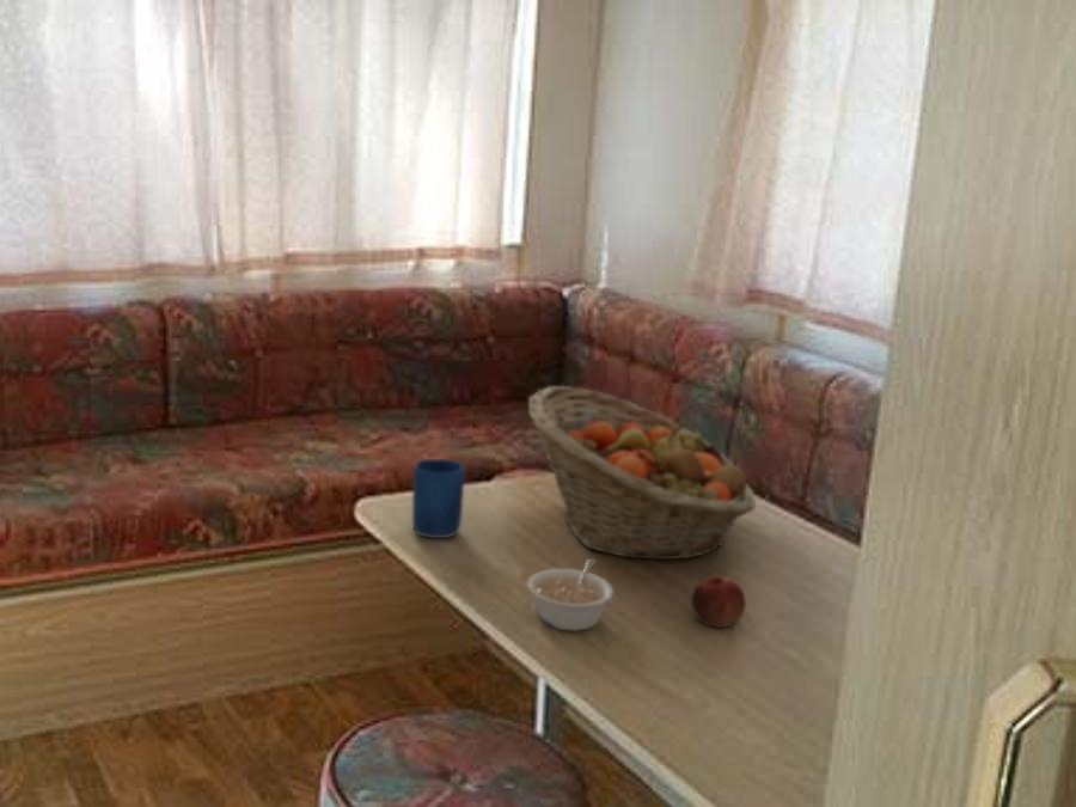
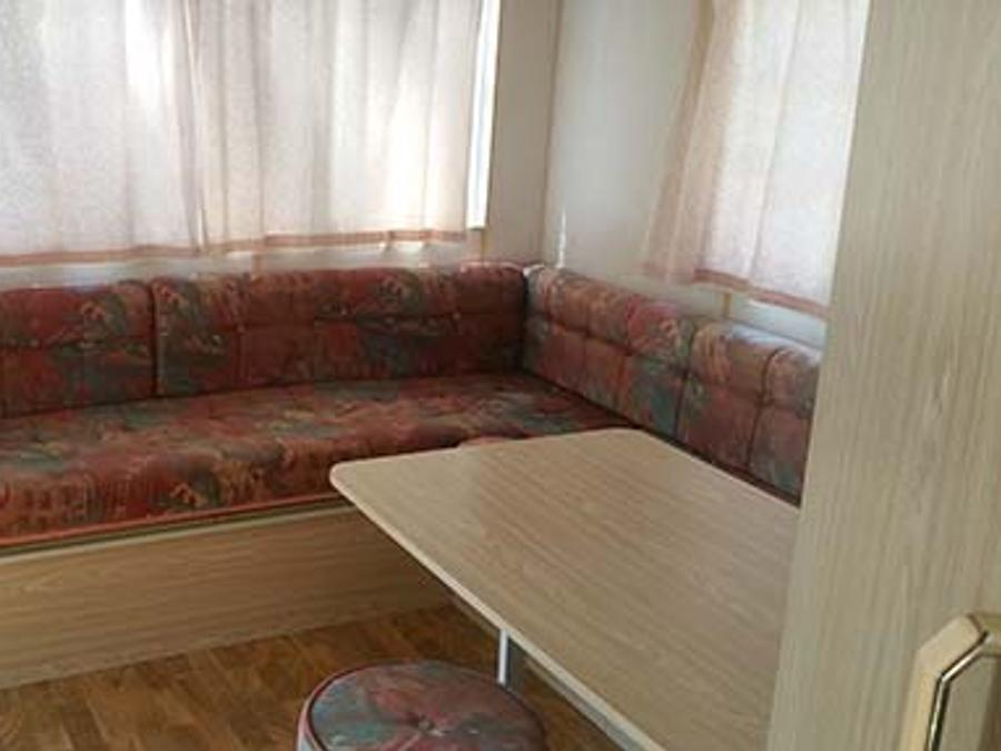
- apple (719, 600)
- fruit basket (638, 466)
- mug (438, 495)
- legume (568, 597)
